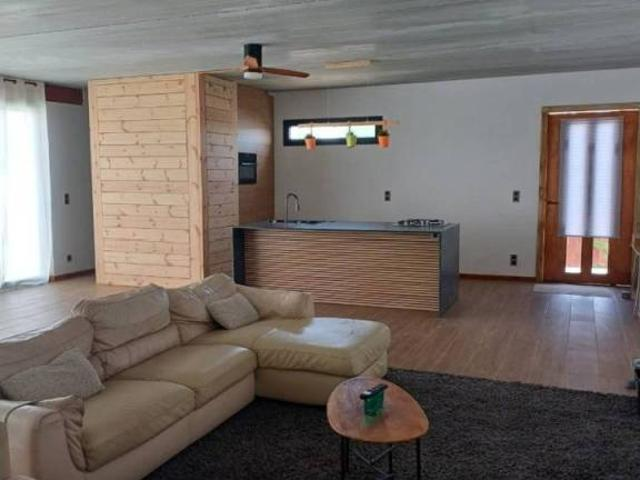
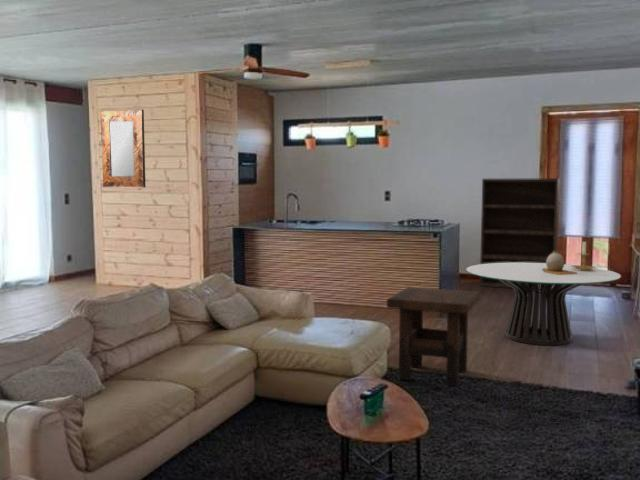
+ vase (555, 261)
+ bookshelf (519, 232)
+ candle holder (583, 255)
+ home mirror (122, 149)
+ dining table (540, 304)
+ side table (434, 335)
